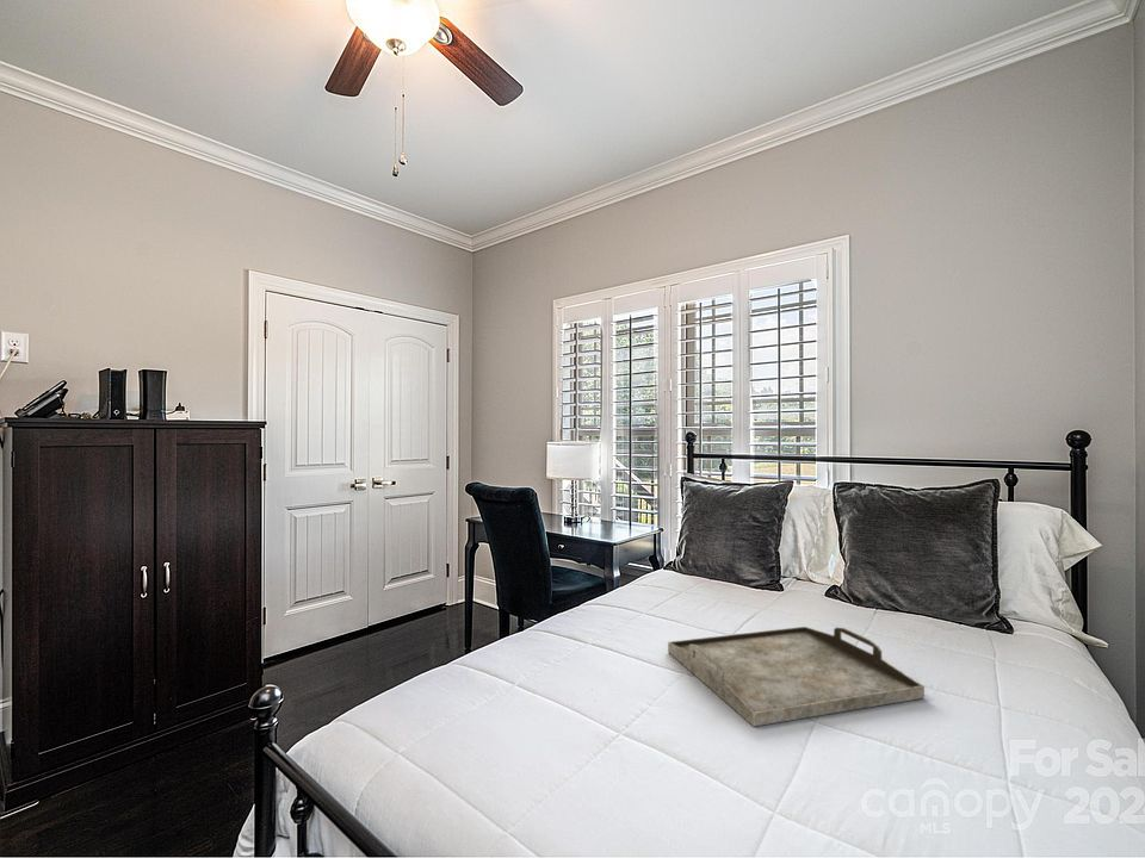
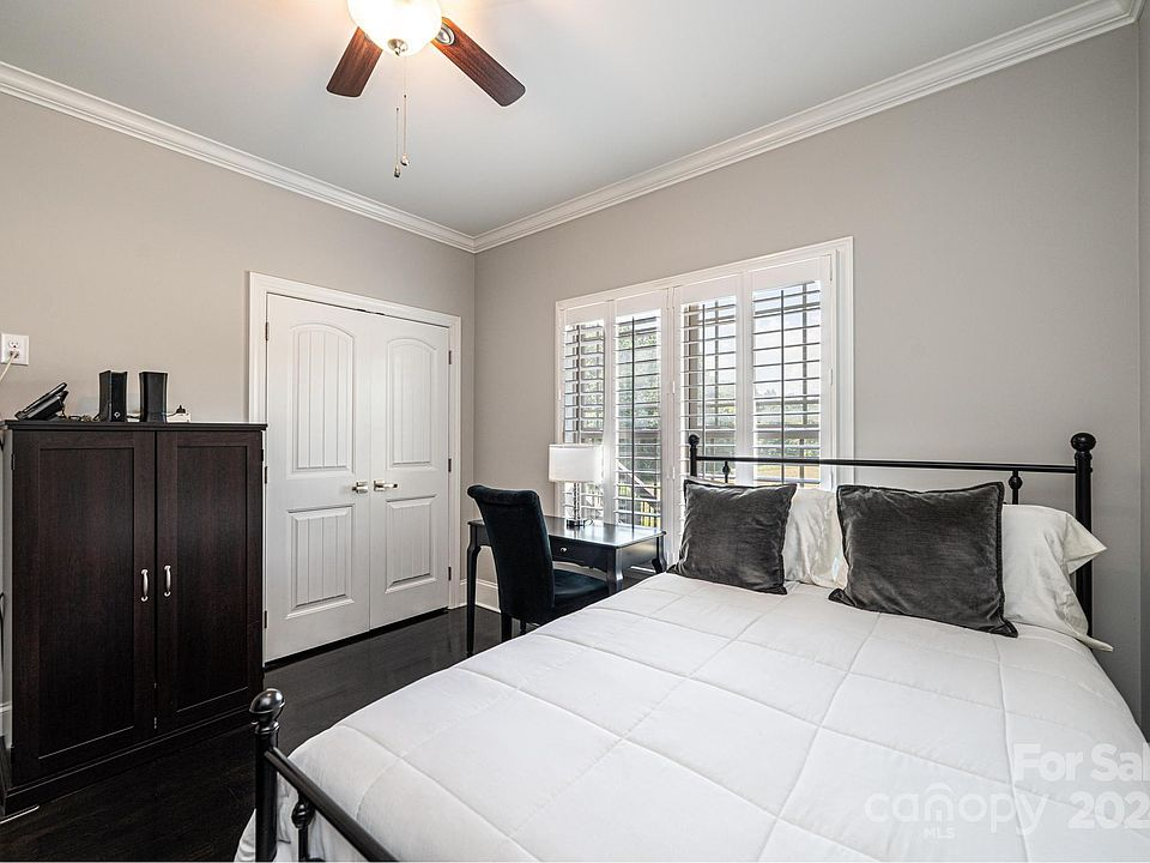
- serving tray (784, 657)
